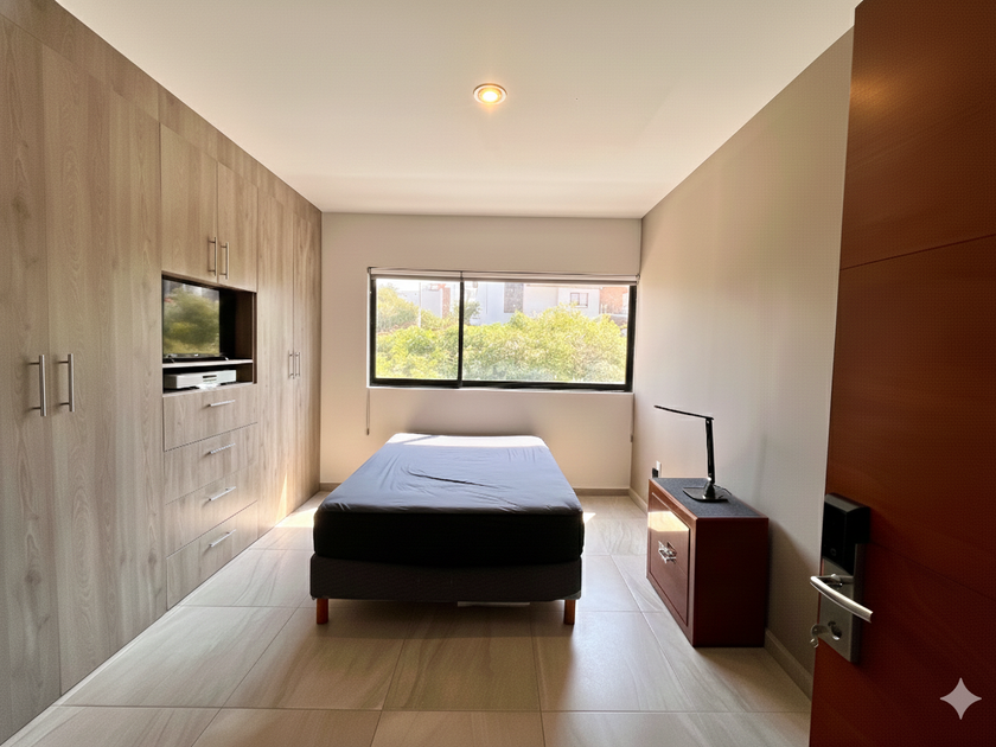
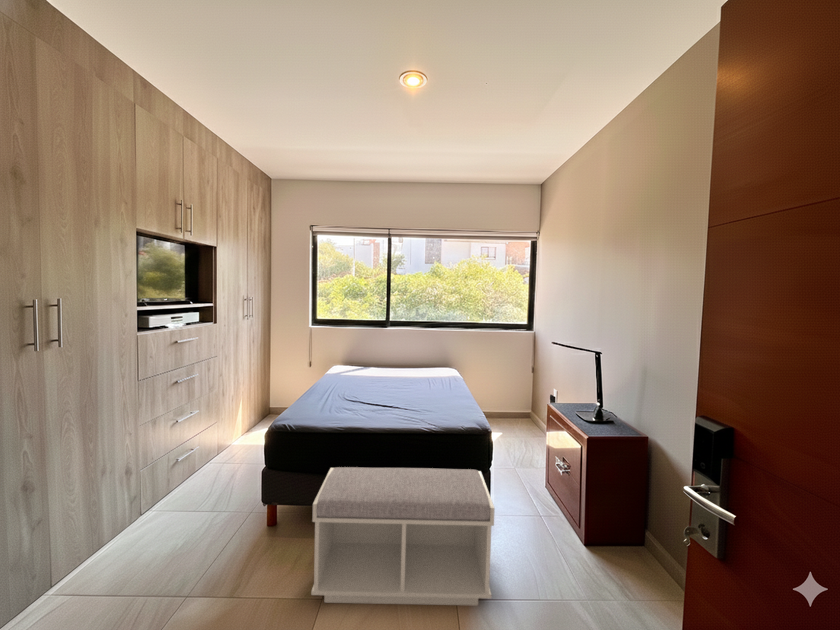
+ bench (403, 530)
